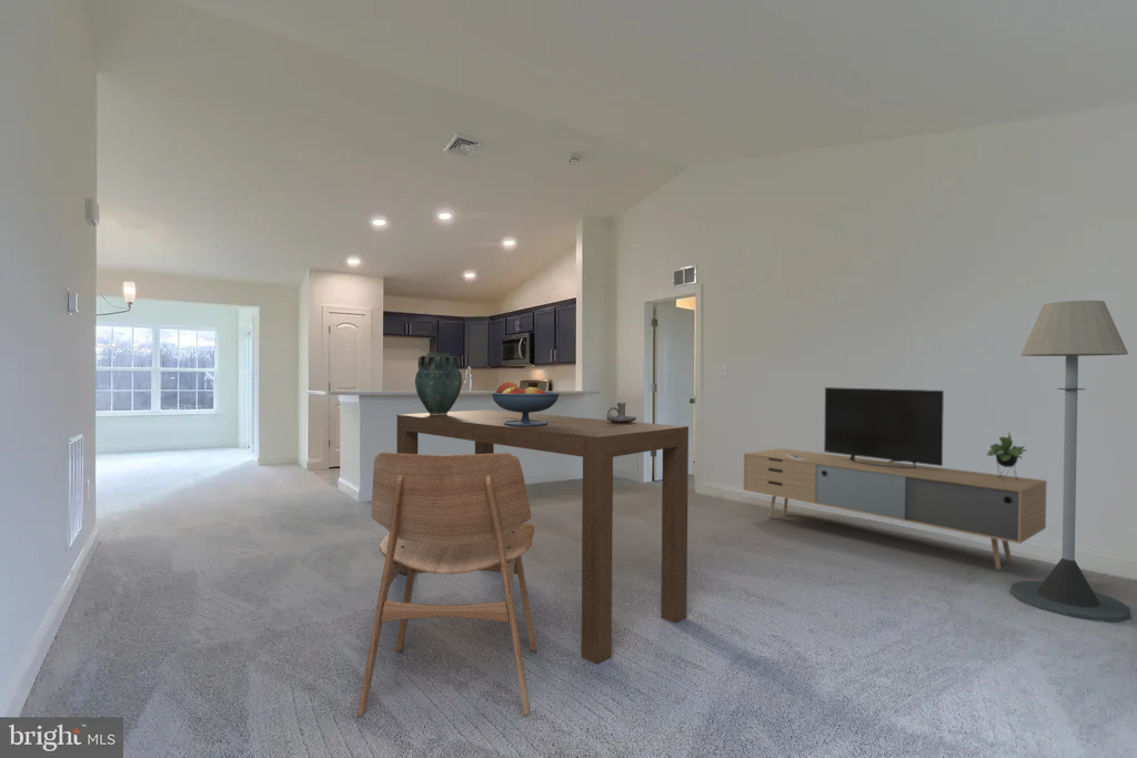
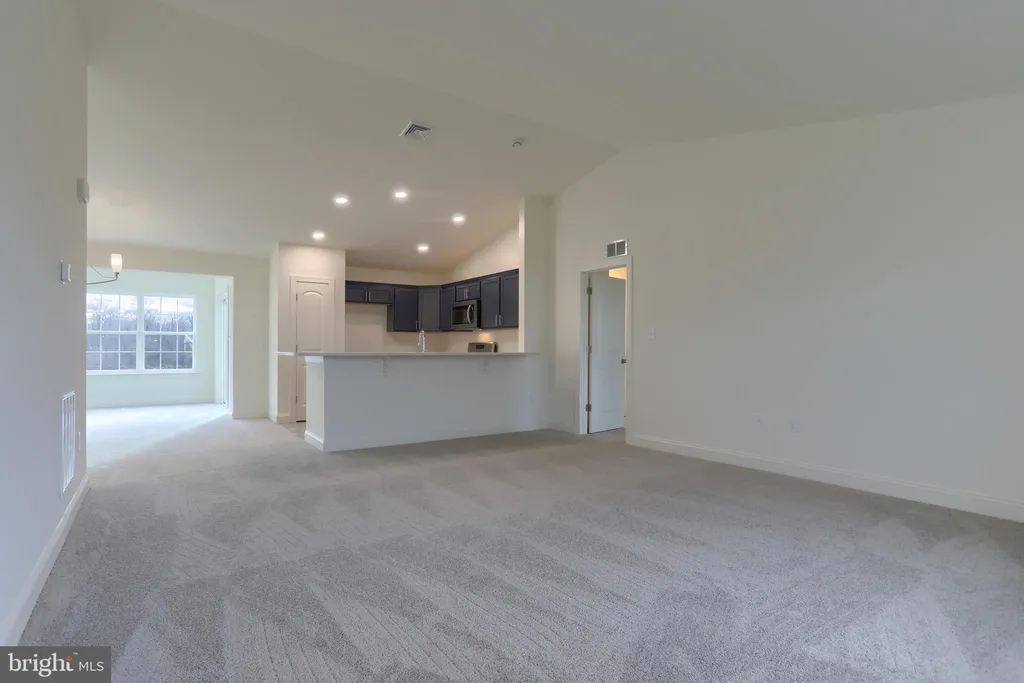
- candle holder (618, 412)
- dining table (582, 512)
- media console (875, 463)
- fruit bowl (525, 402)
- floor lamp (1069, 453)
- dining chair (455, 563)
- vase (439, 383)
